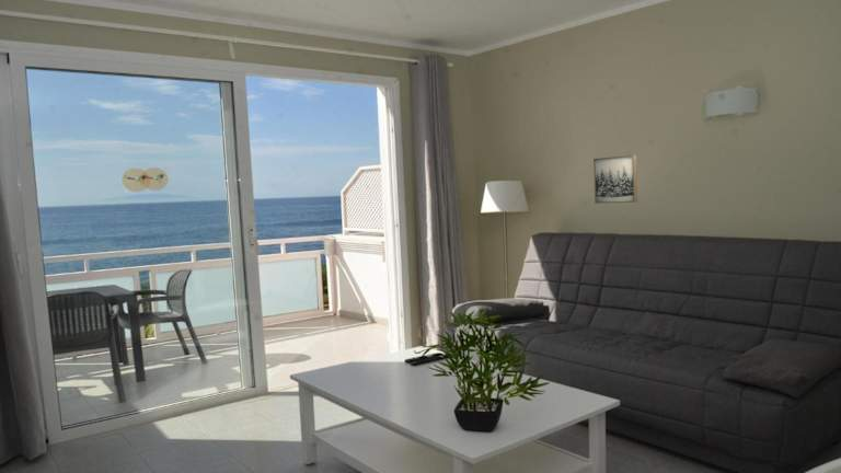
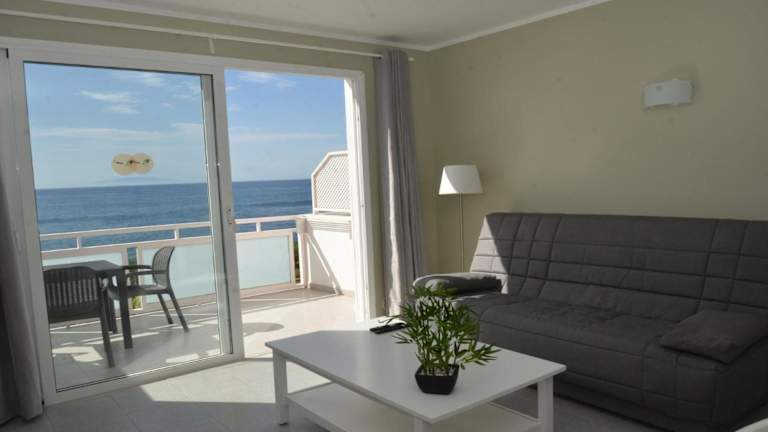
- wall art (614, 180)
